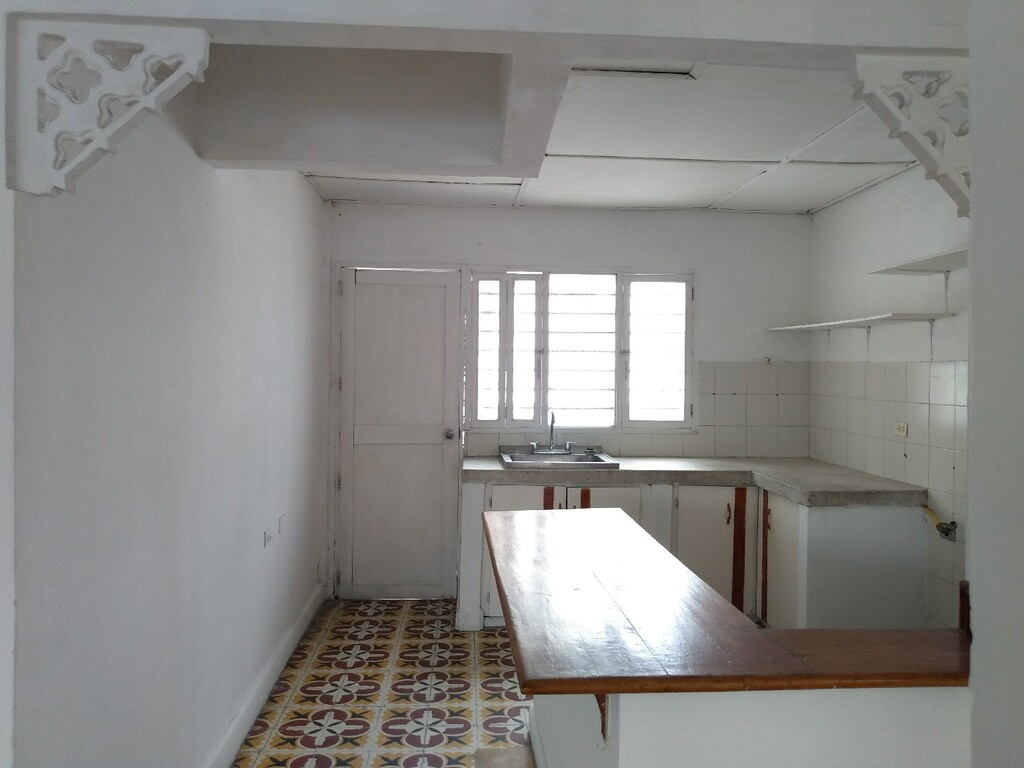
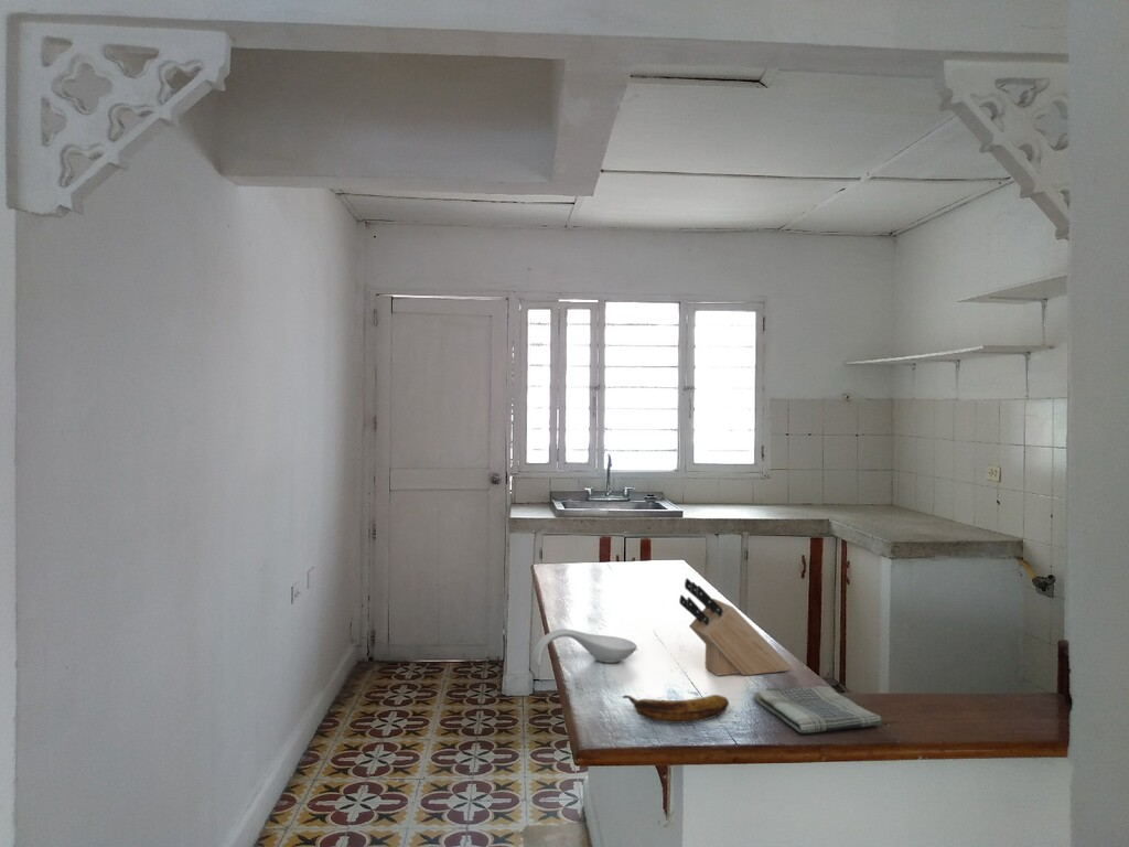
+ spoon rest (585, 644)
+ banana (680, 704)
+ dish towel (814, 705)
+ knife block (733, 624)
